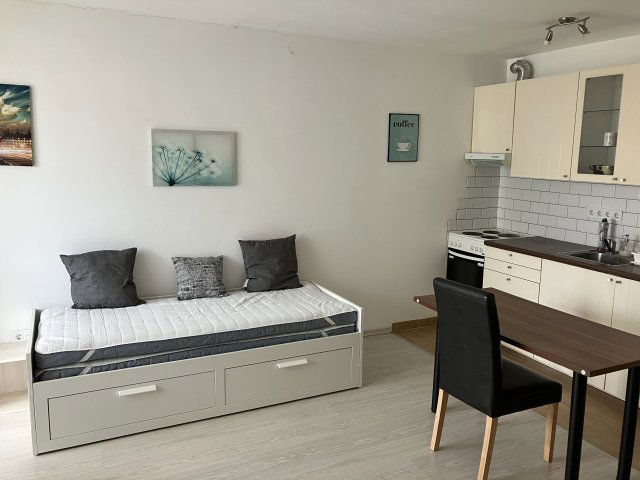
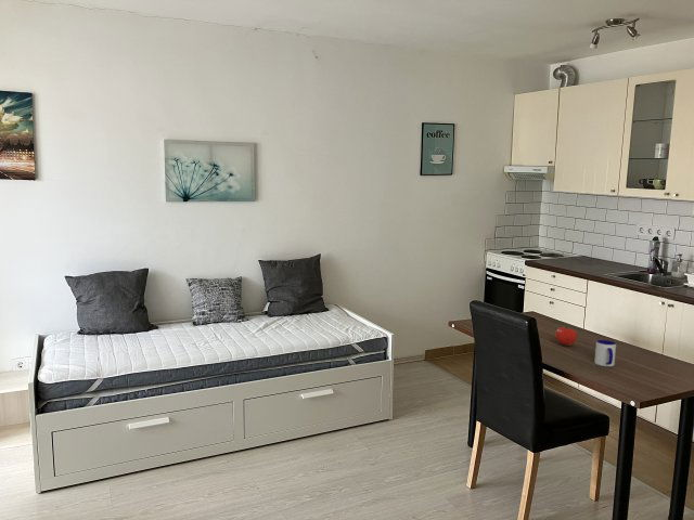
+ fruit (566, 335)
+ mug (606, 353)
